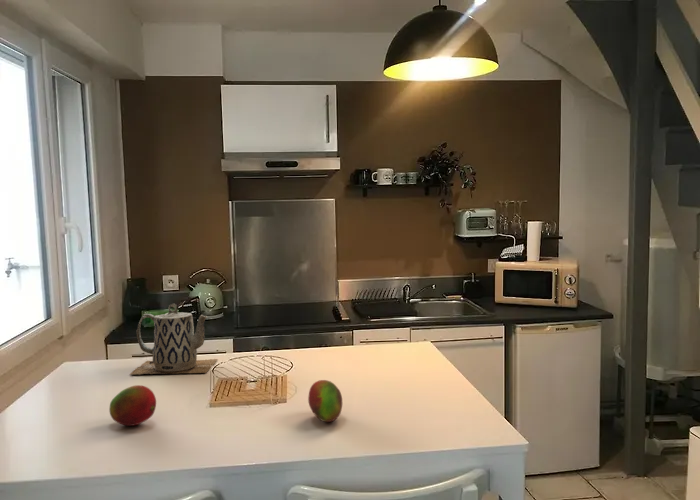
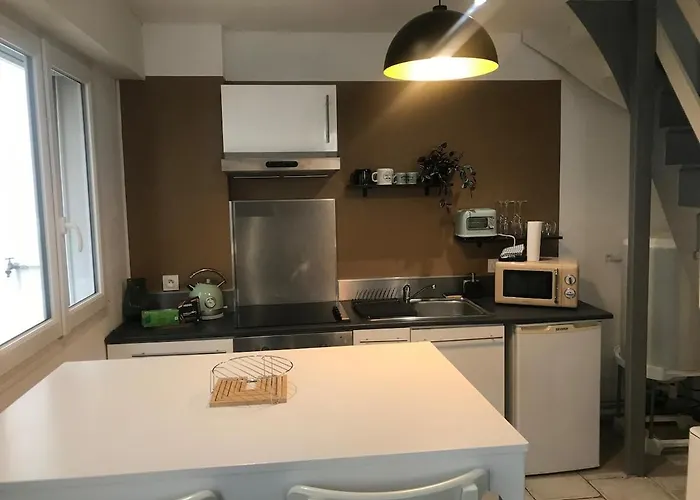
- fruit (132, 405)
- fruit (325, 400)
- teapot (174, 335)
